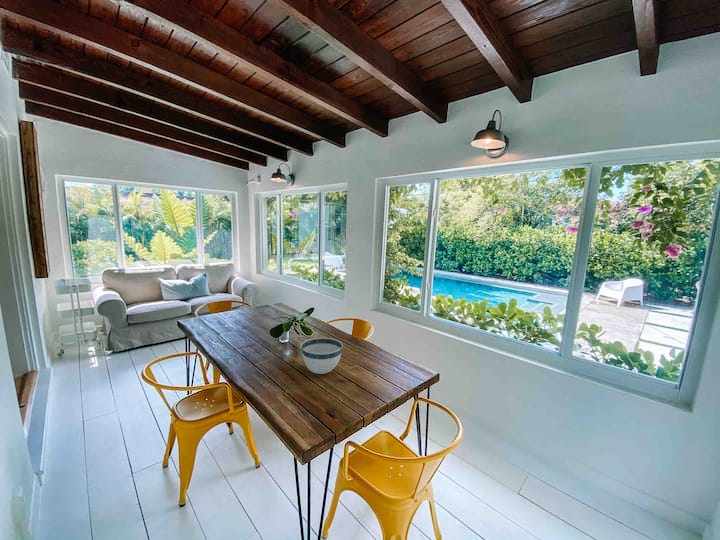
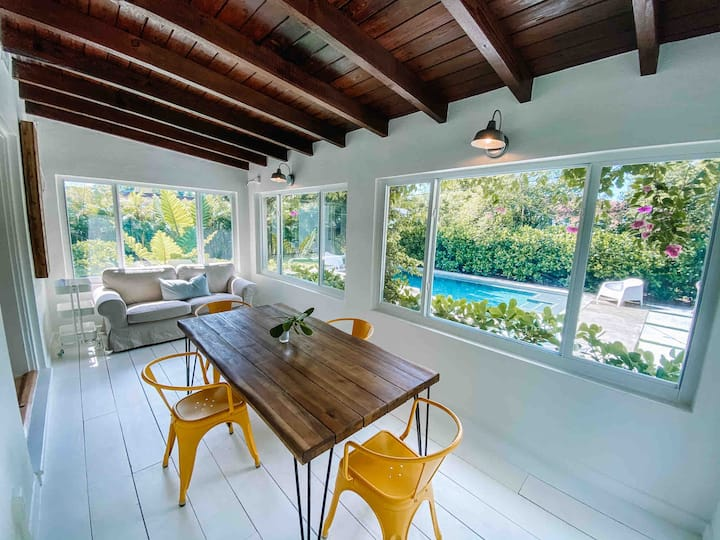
- bowl (321, 358)
